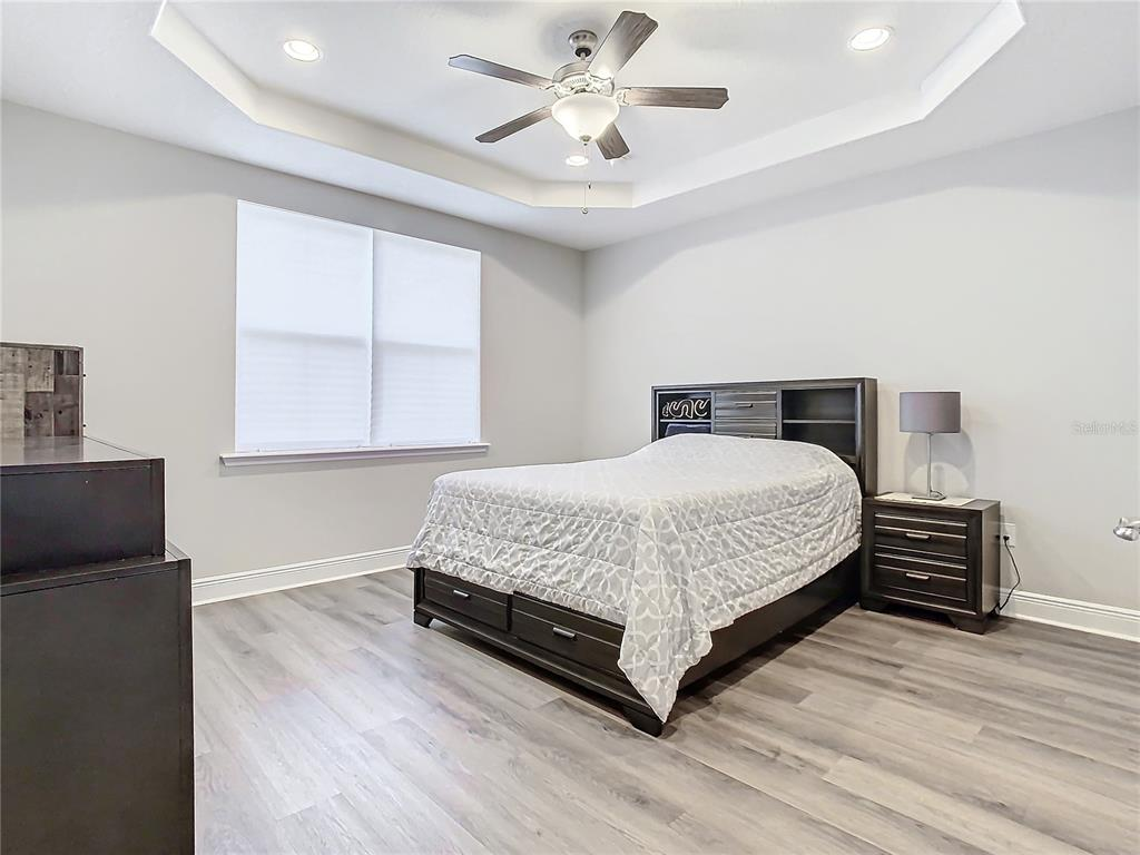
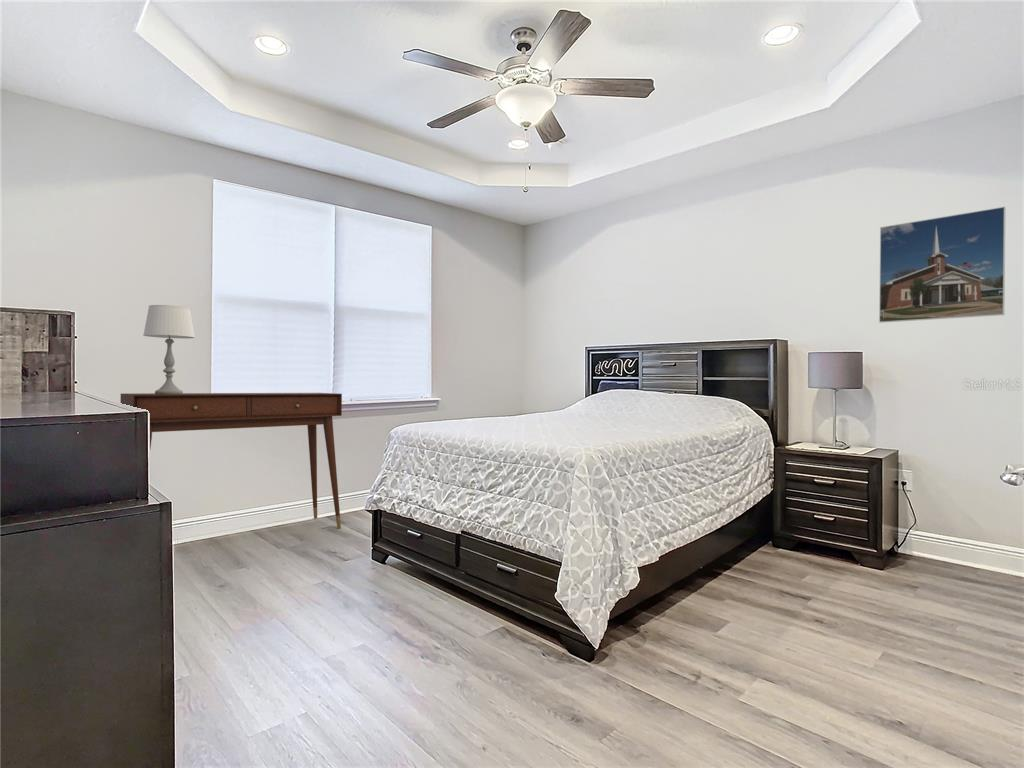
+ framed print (938, 268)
+ table lamp (169, 350)
+ desk (232, 428)
